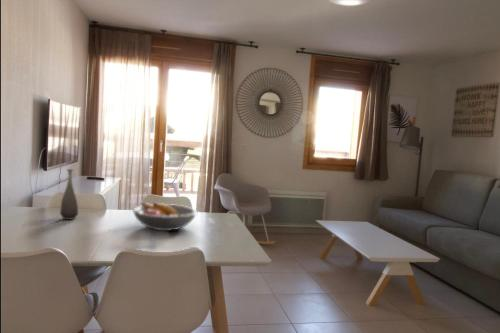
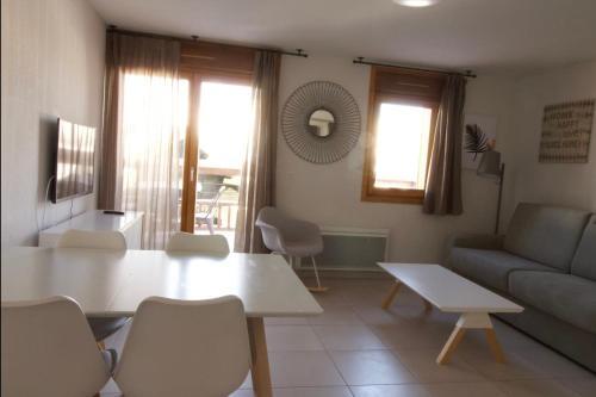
- bottle (70, 194)
- fruit bowl (165, 216)
